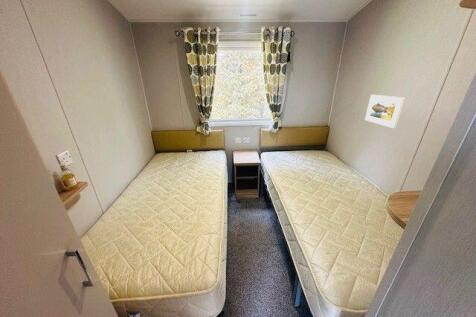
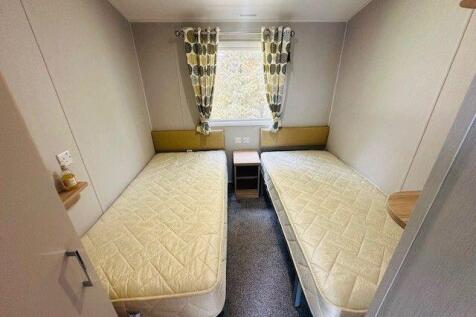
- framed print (382, 110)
